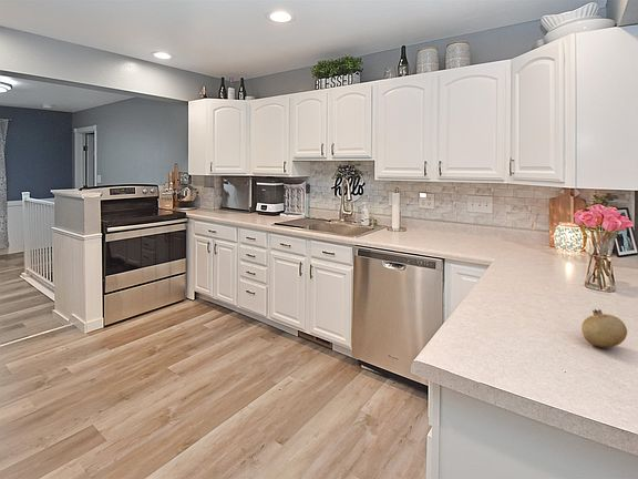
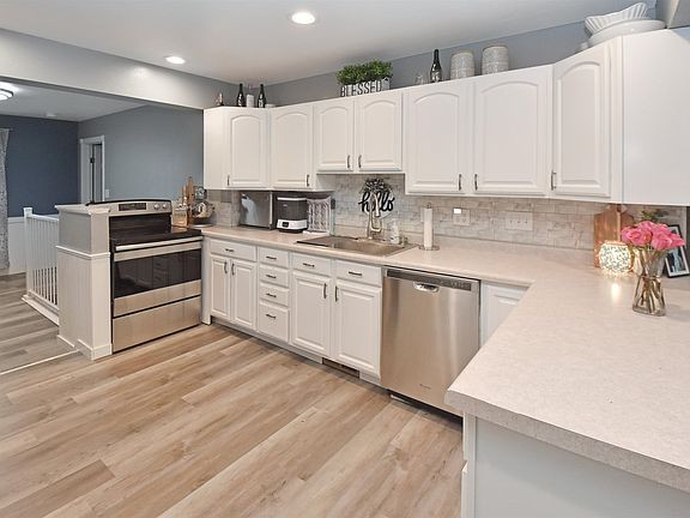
- fruit (604, 328)
